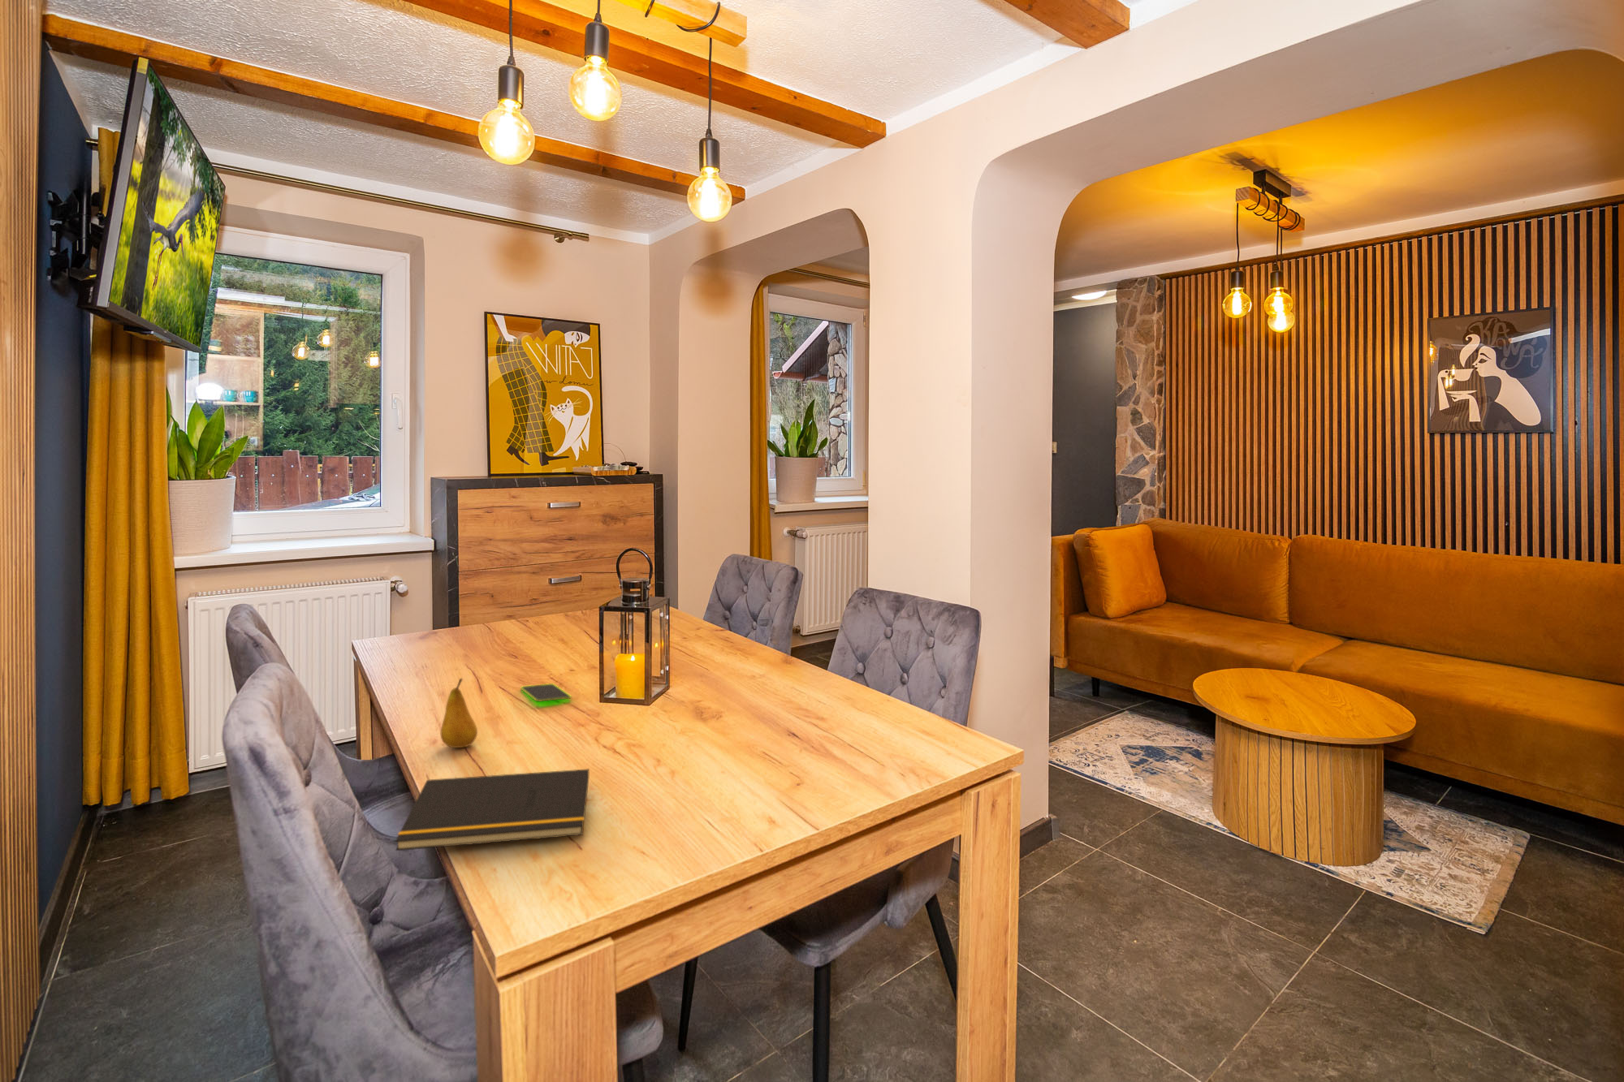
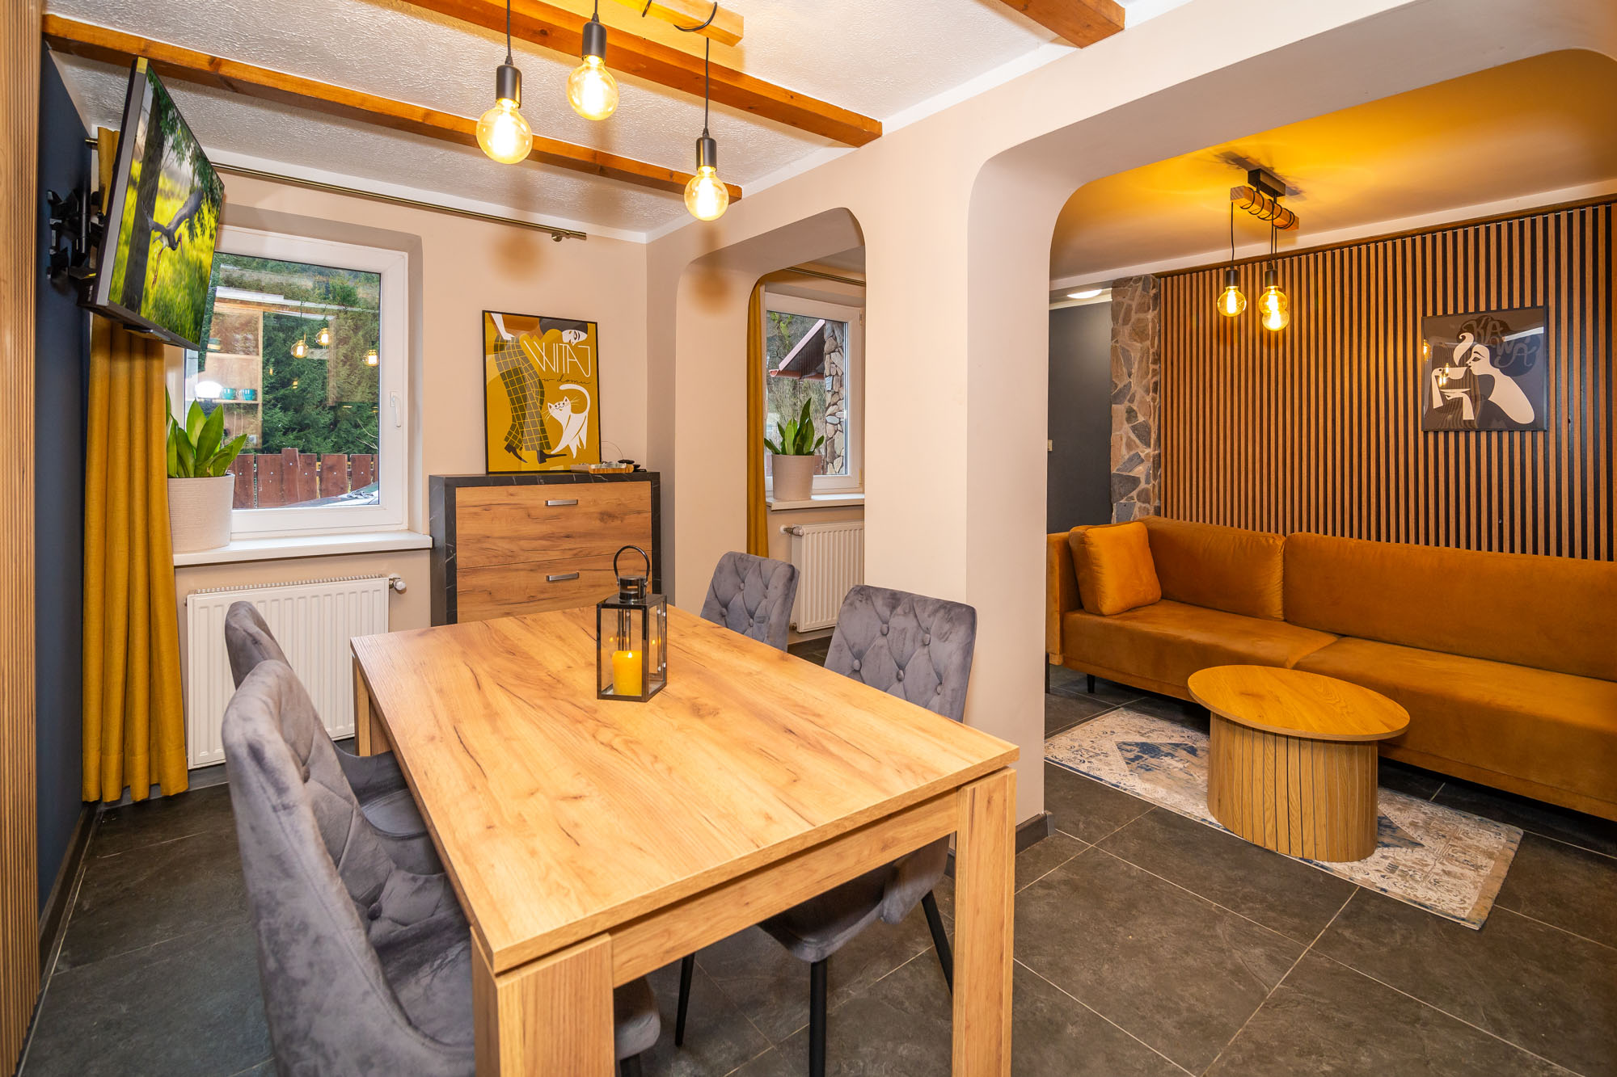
- notepad (501, 805)
- fruit (459, 711)
- smartphone (545, 692)
